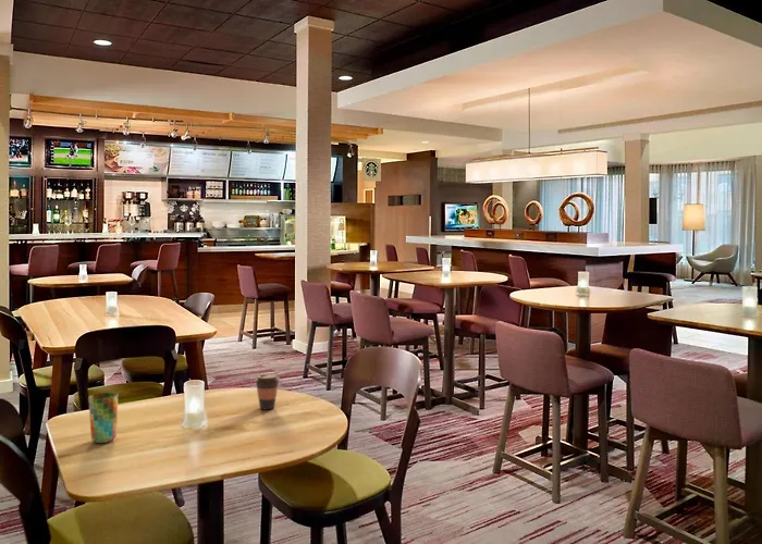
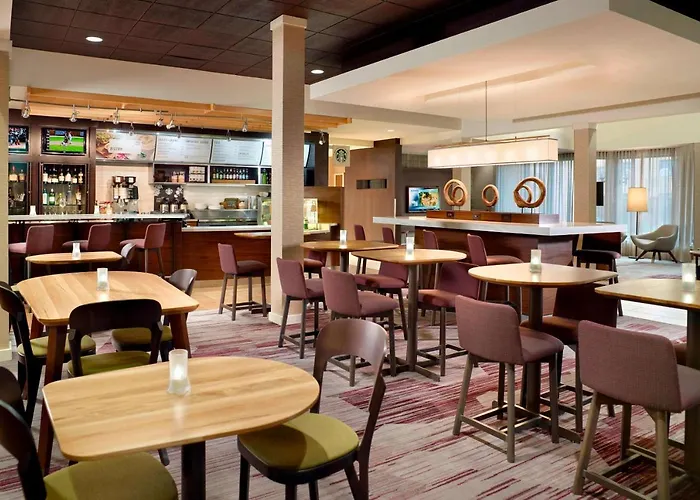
- cup (103, 418)
- coffee cup (267, 392)
